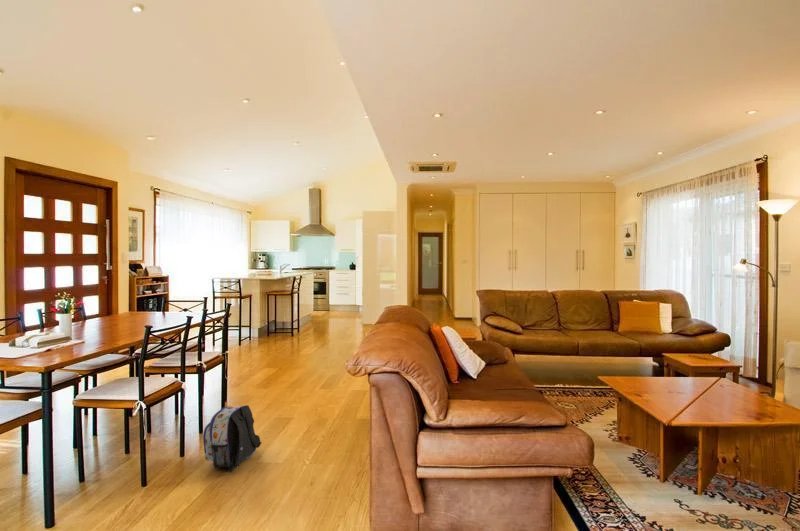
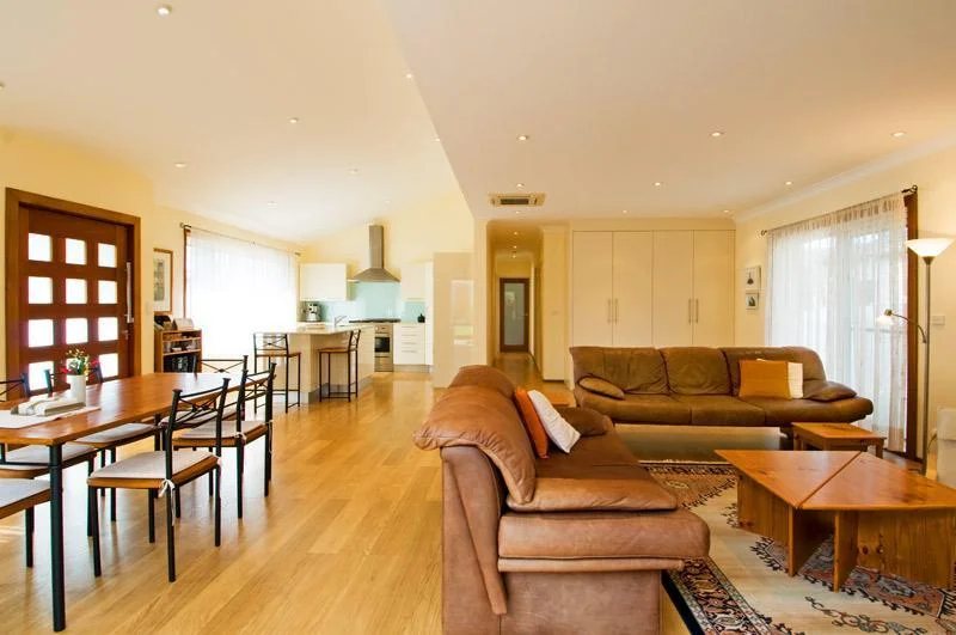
- backpack (231, 433)
